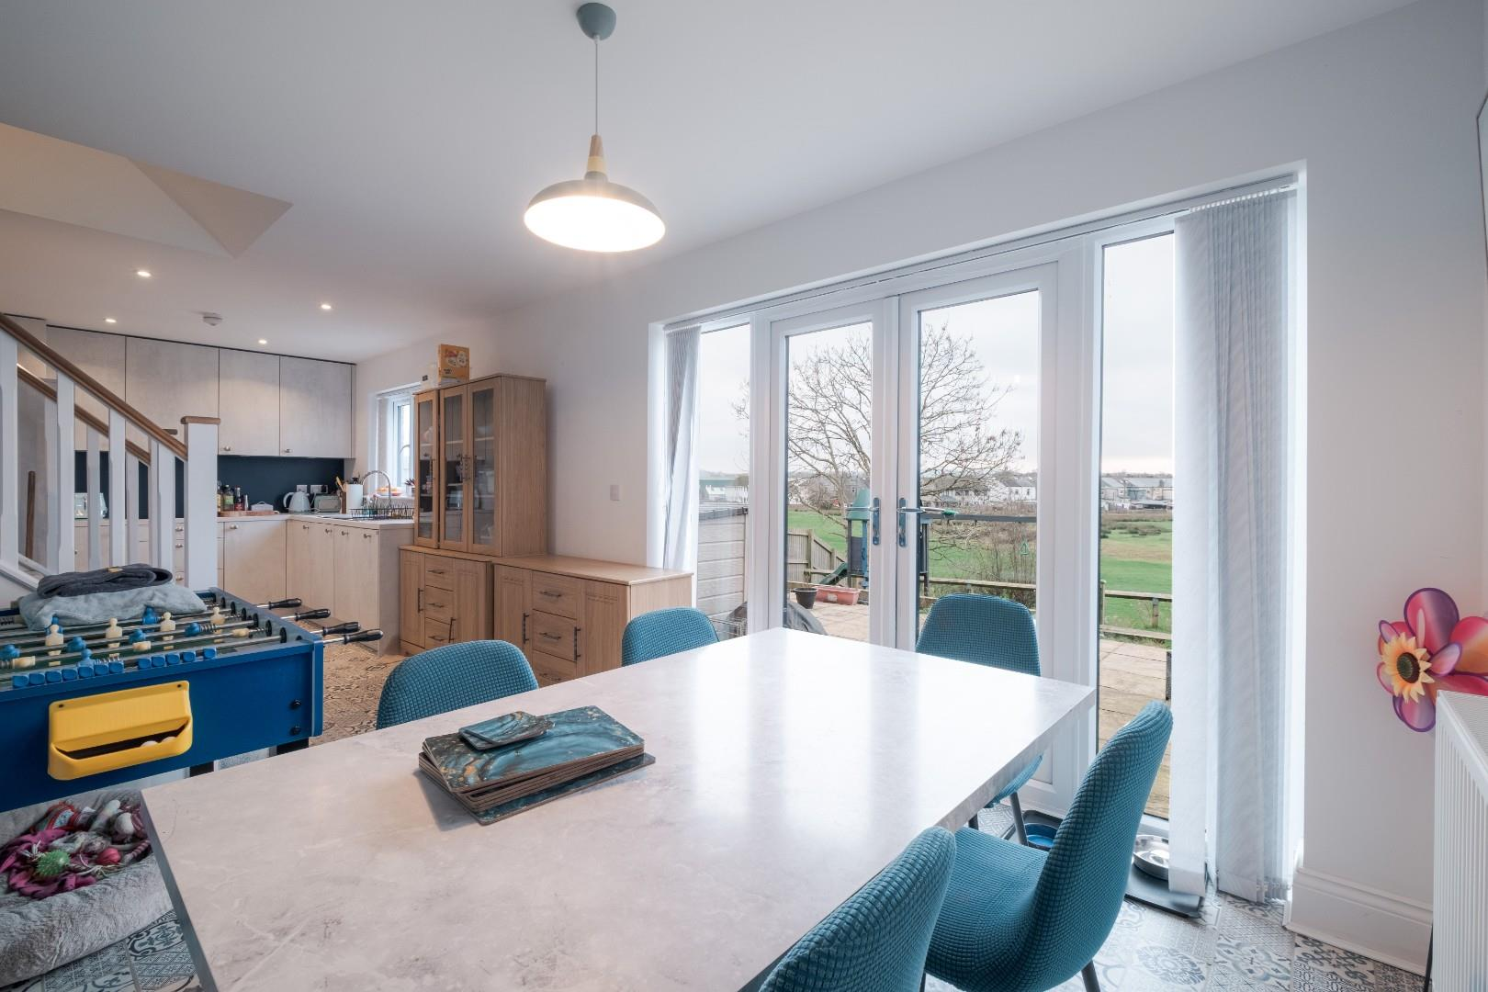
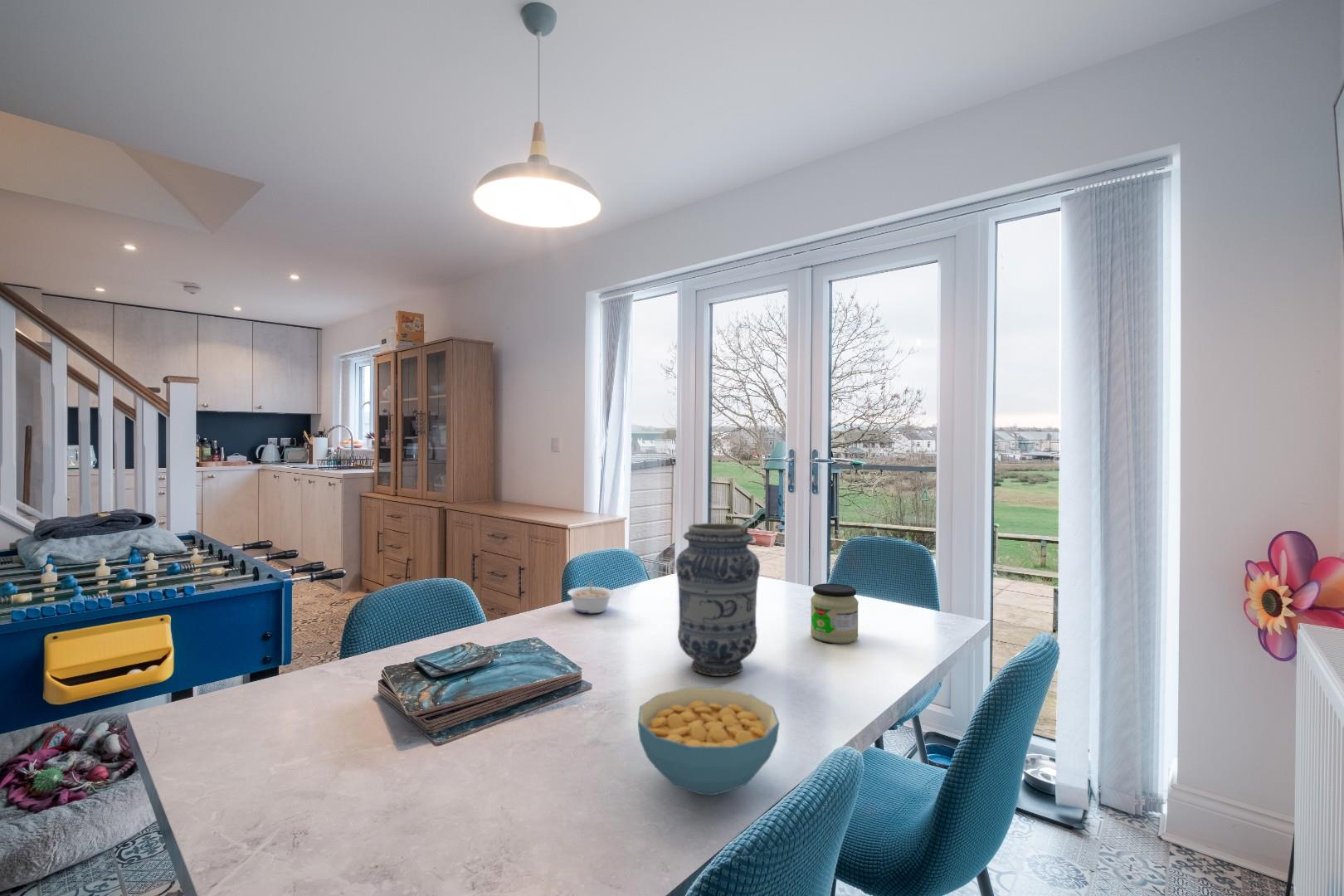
+ legume (589, 598)
+ vase (717, 597)
+ jar (834, 611)
+ cereal bowl (707, 748)
